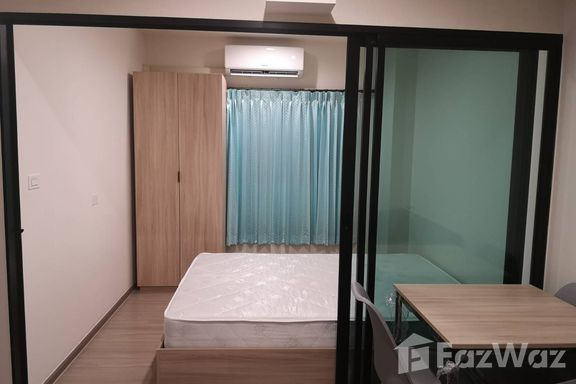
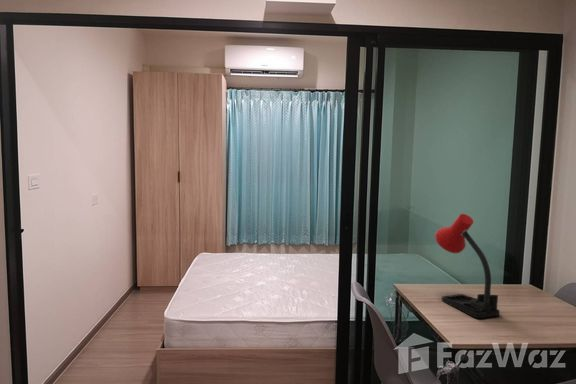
+ desk lamp (459, 252)
